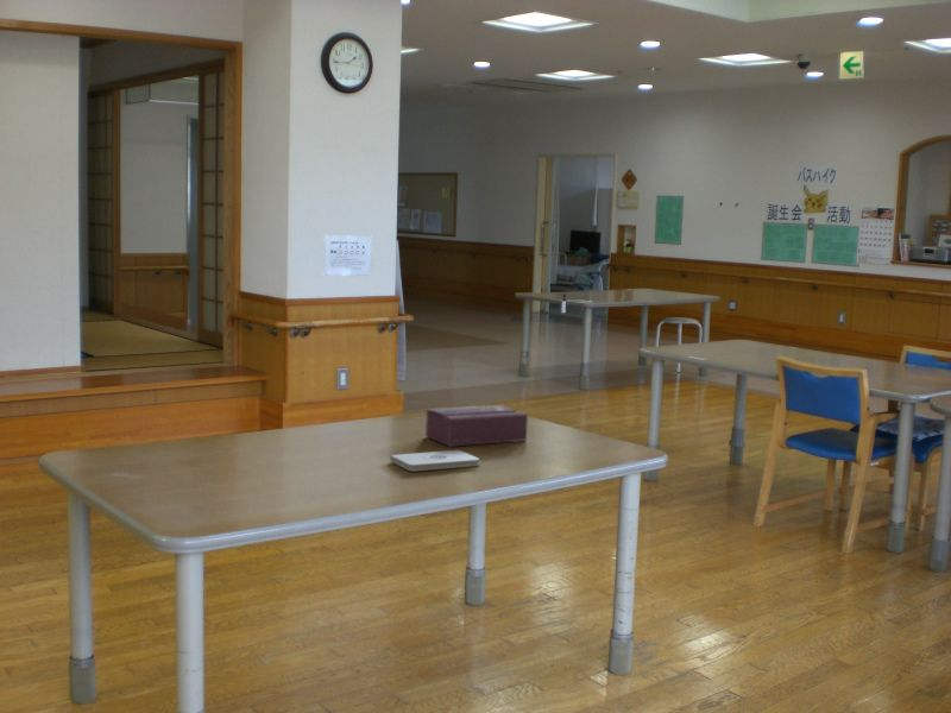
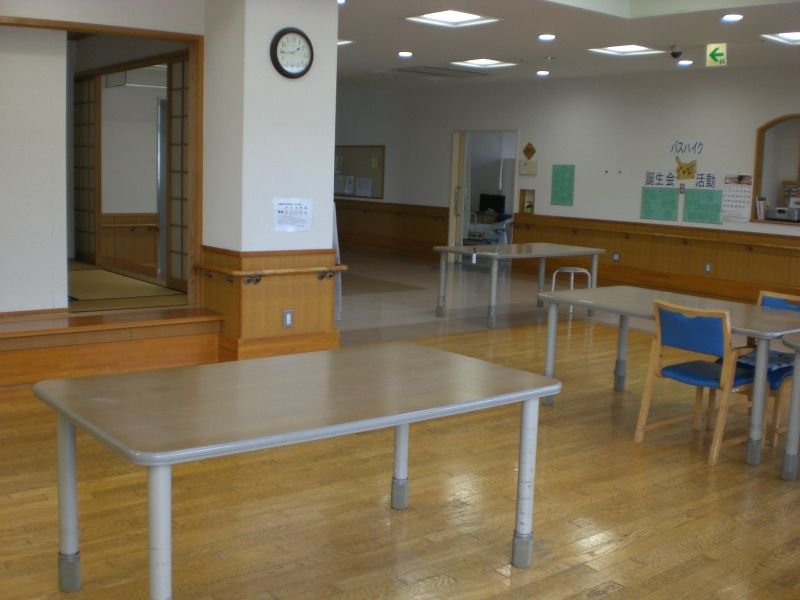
- tissue box (476, 424)
- notepad (435, 460)
